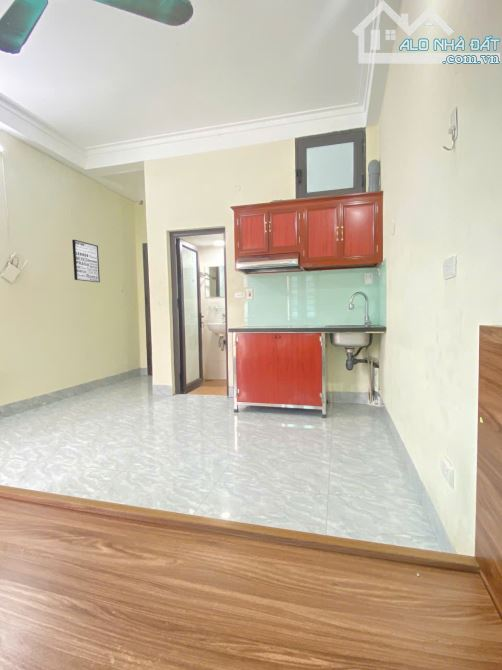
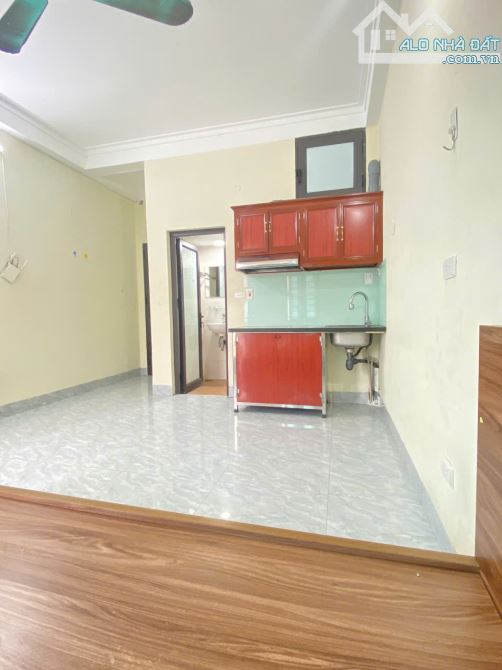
- wall art (86, 262)
